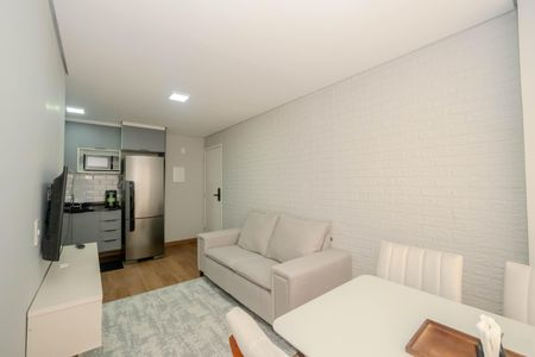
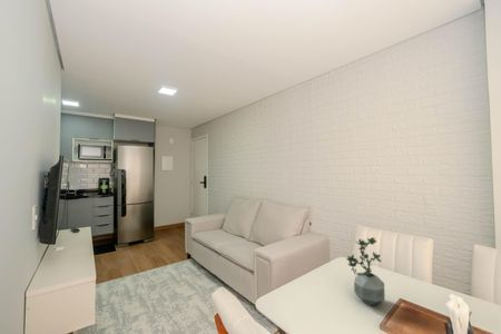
+ potted plant (364, 268)
